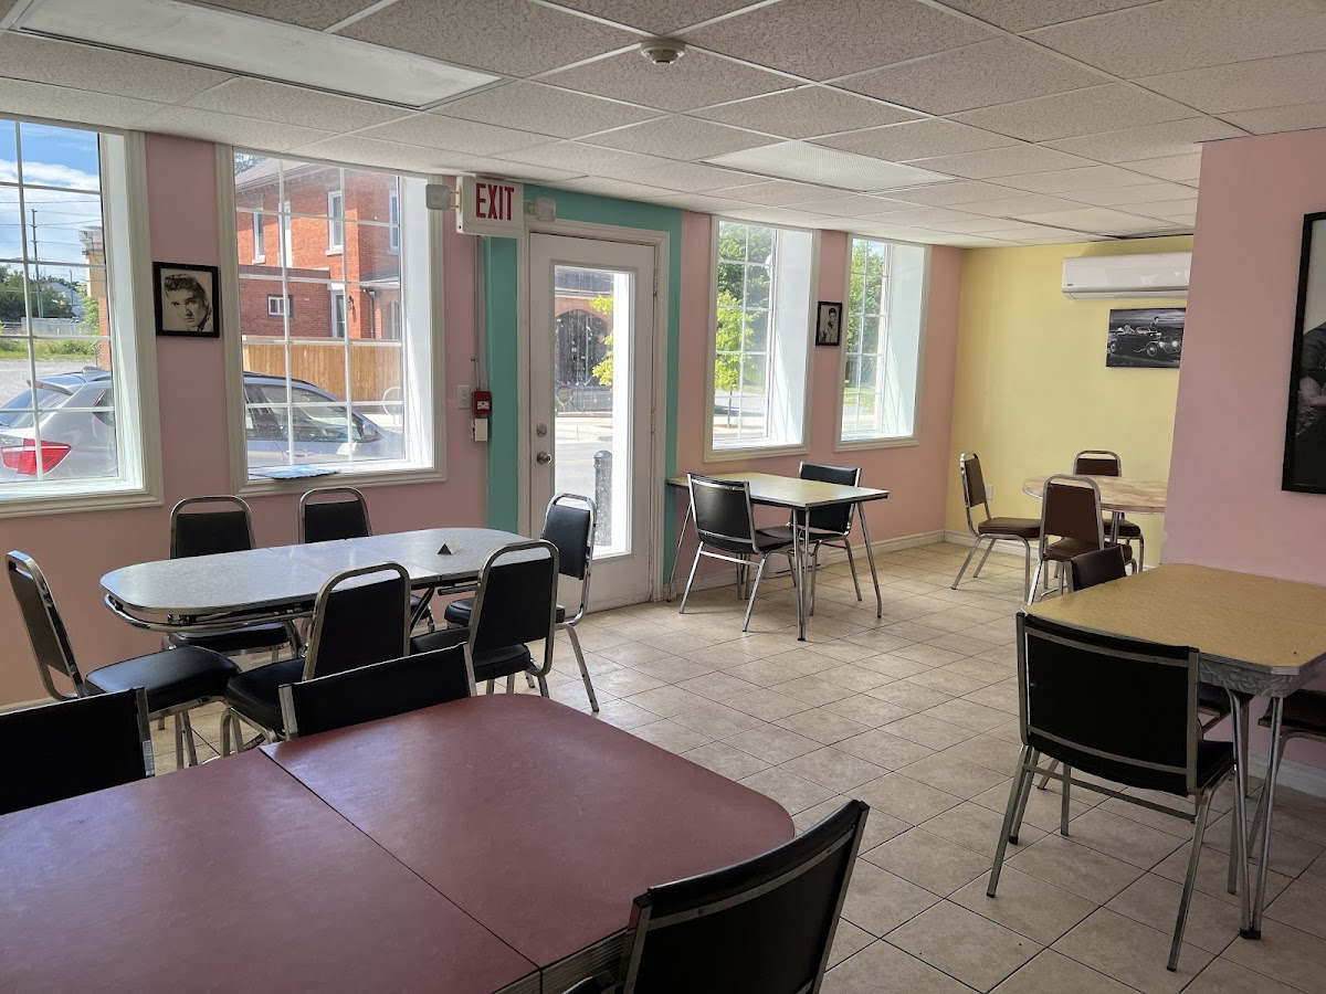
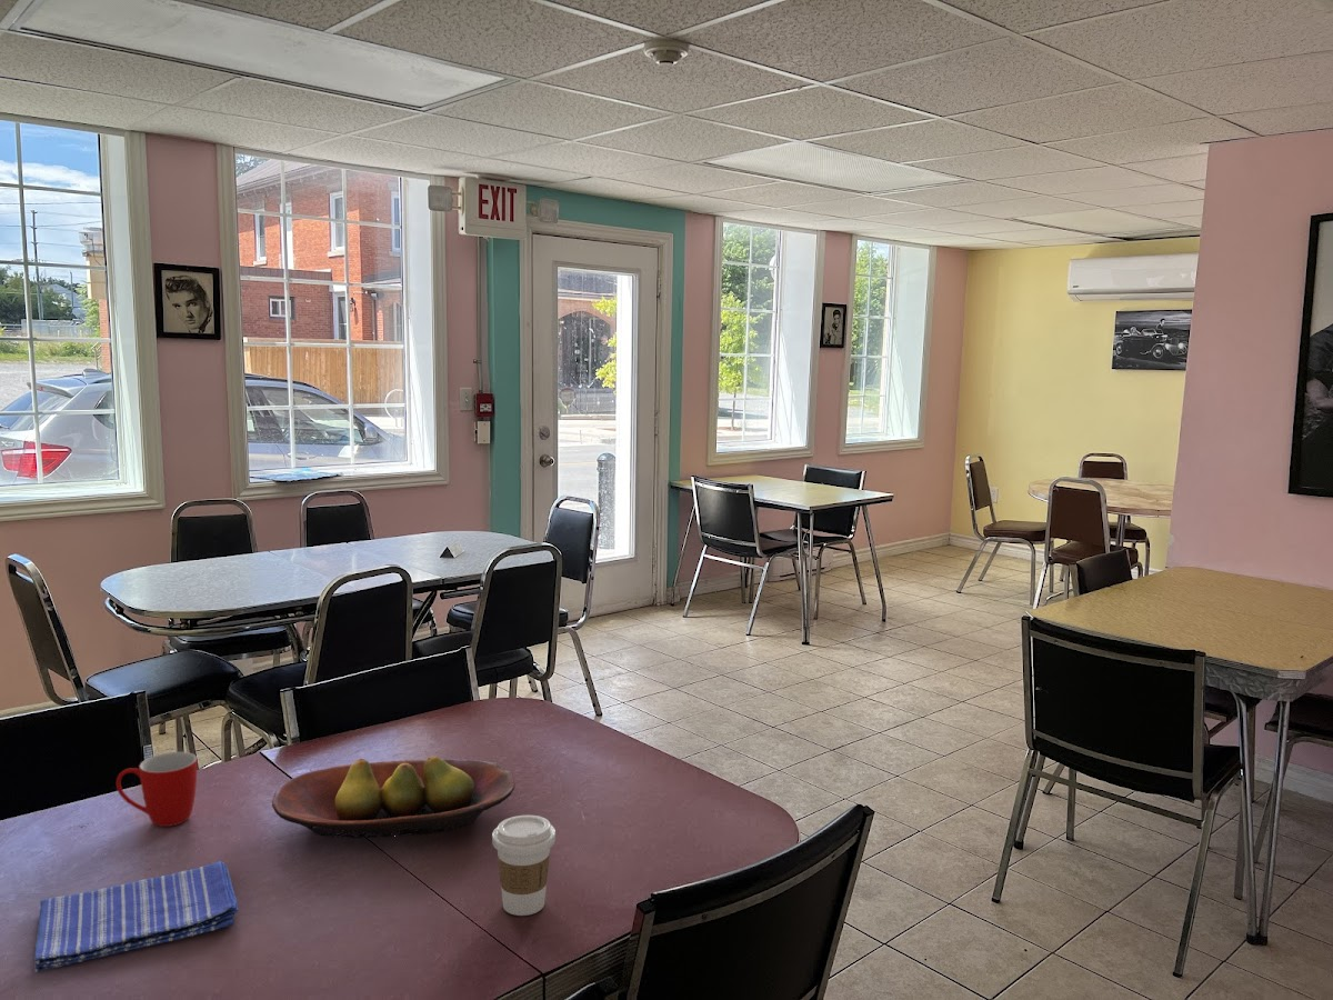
+ fruit bowl (397, 790)
+ coffee cup (523, 864)
+ dish towel (138, 908)
+ mug (158, 791)
